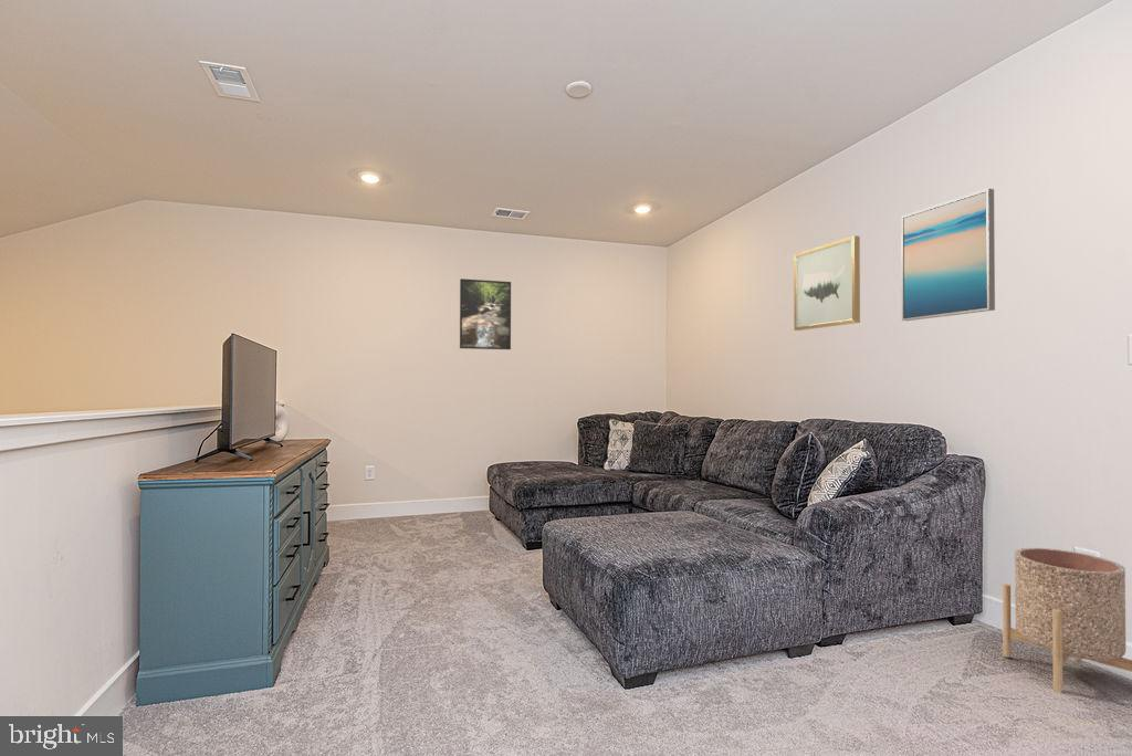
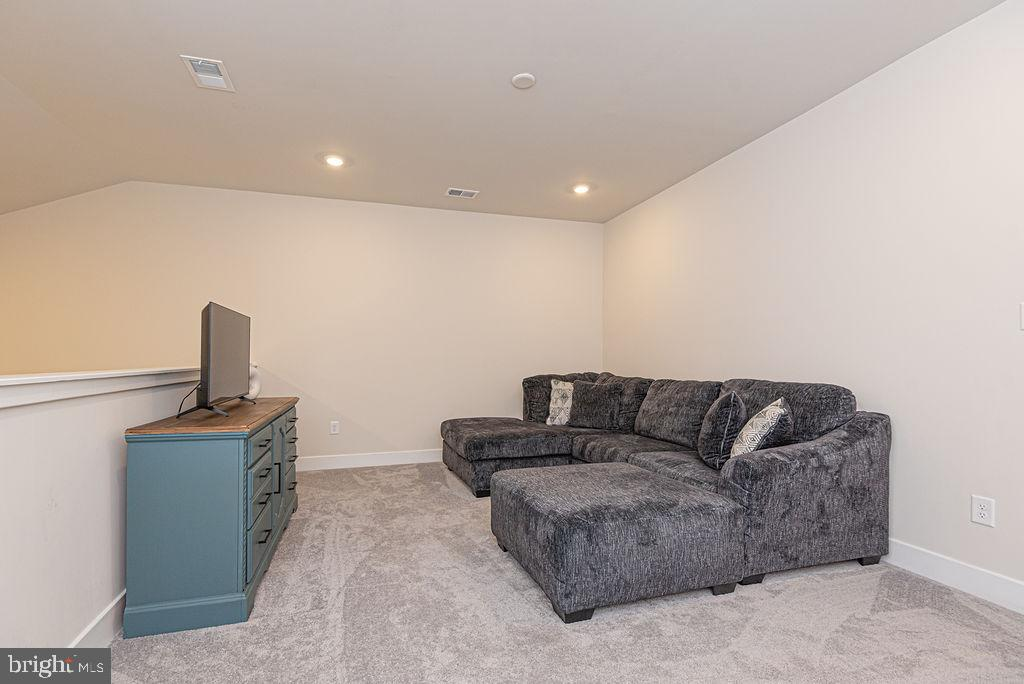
- wall art (825, 286)
- wall art (944, 260)
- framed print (485, 314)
- planter (1067, 617)
